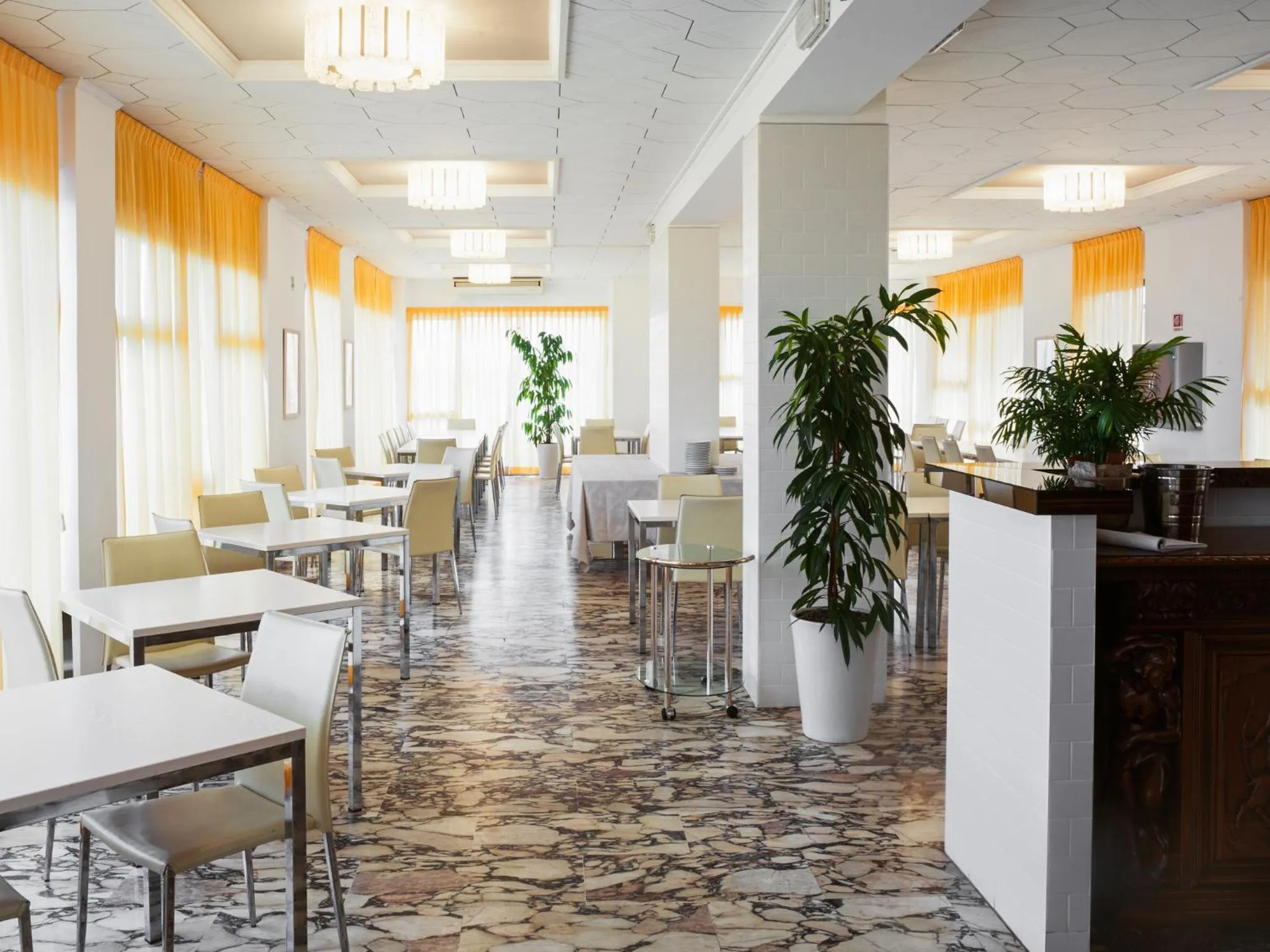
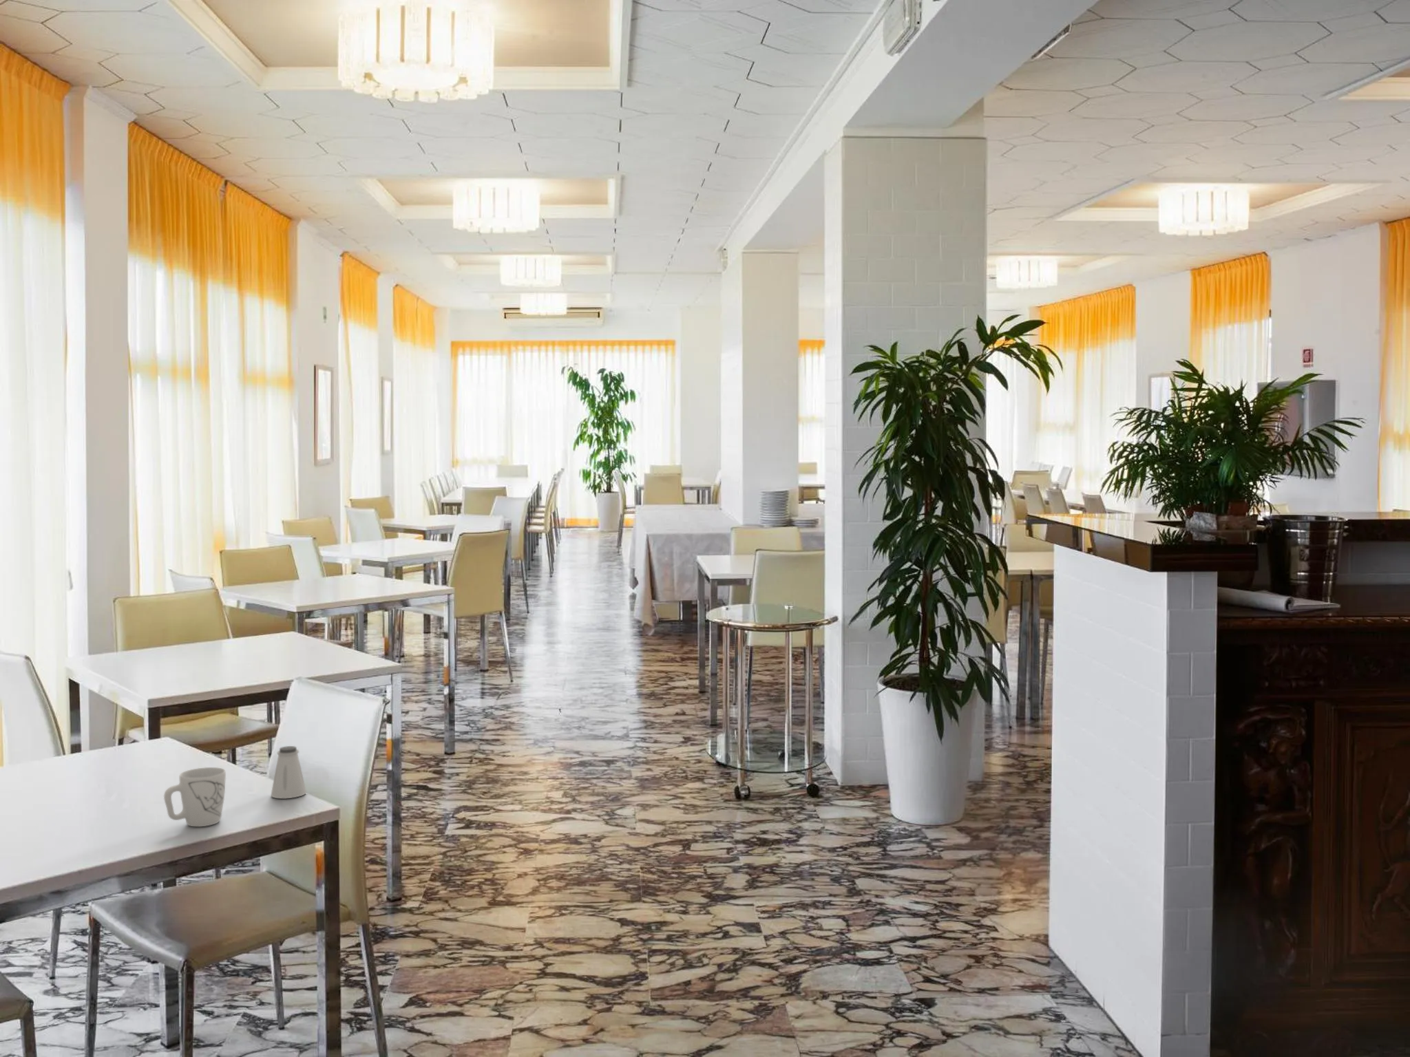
+ saltshaker (288, 771)
+ mug (194, 798)
